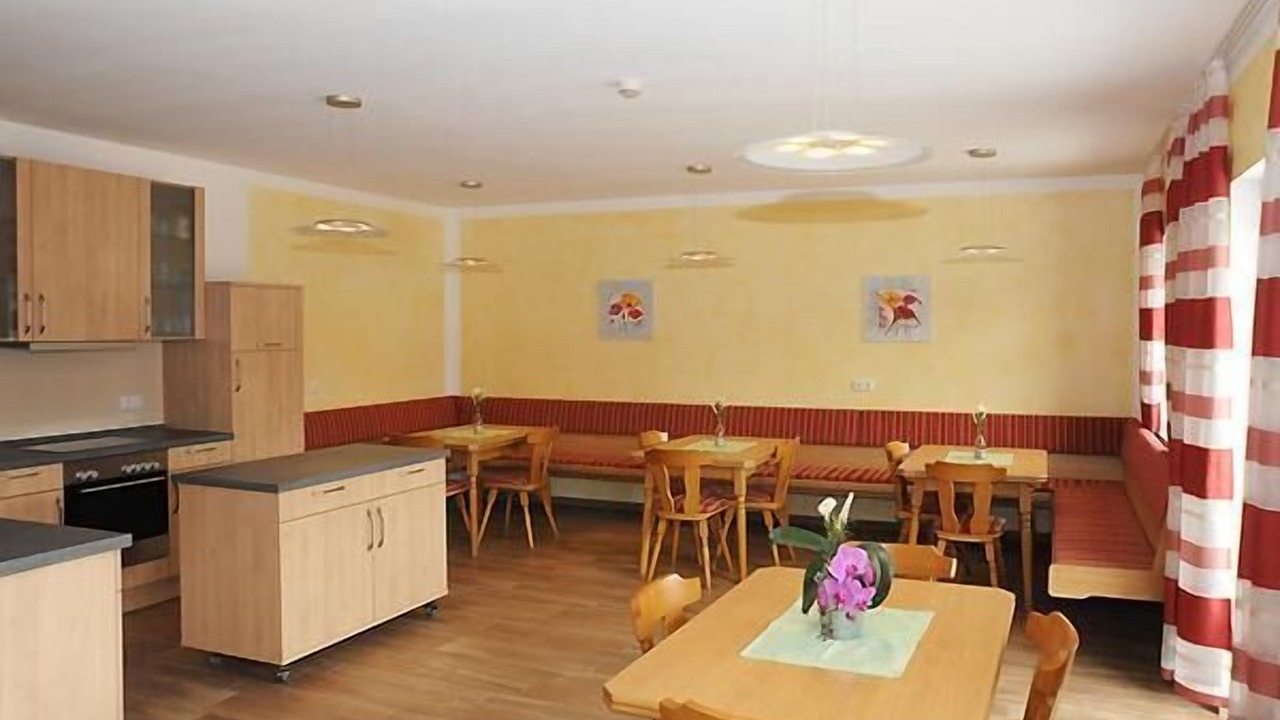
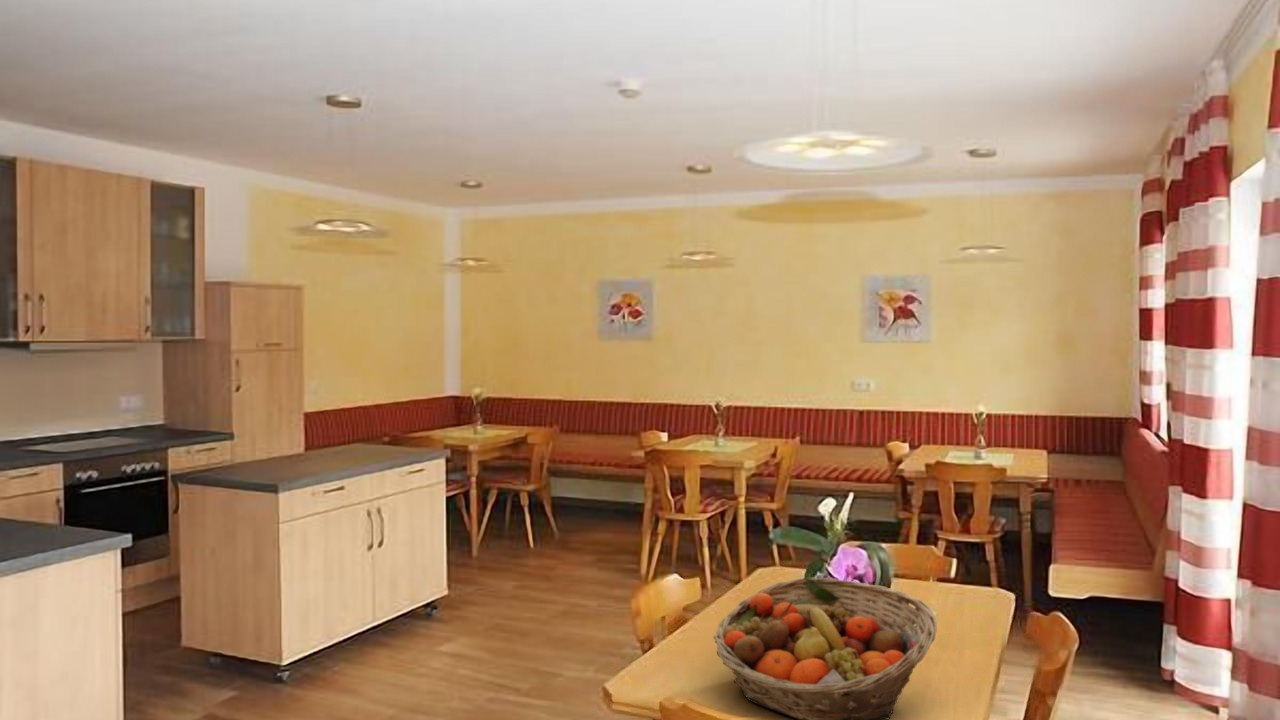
+ fruit basket (821, 646)
